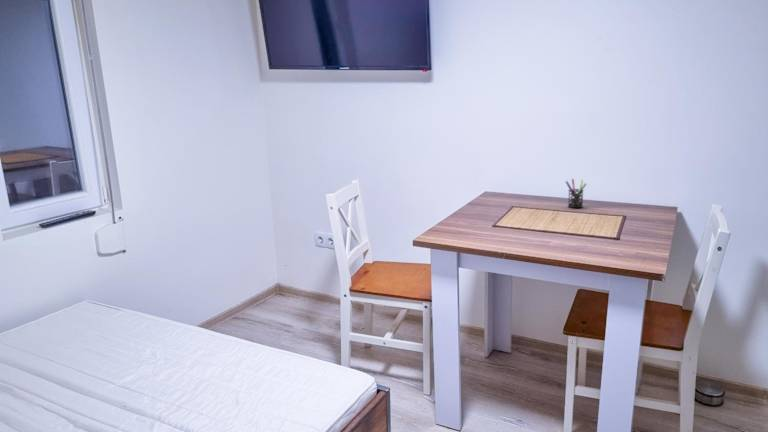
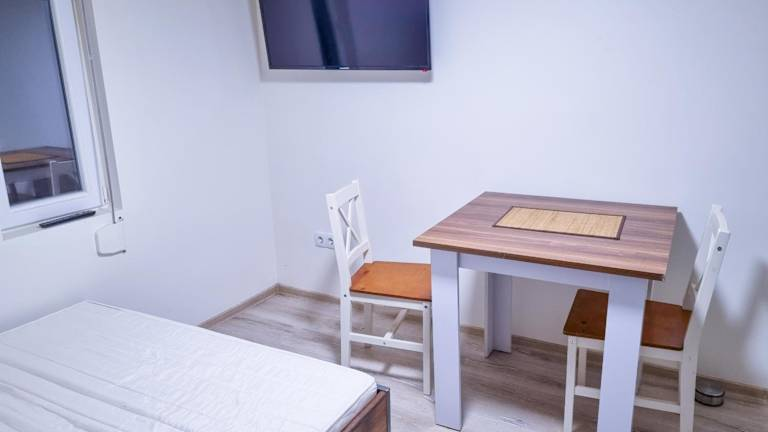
- pen holder (577, 193)
